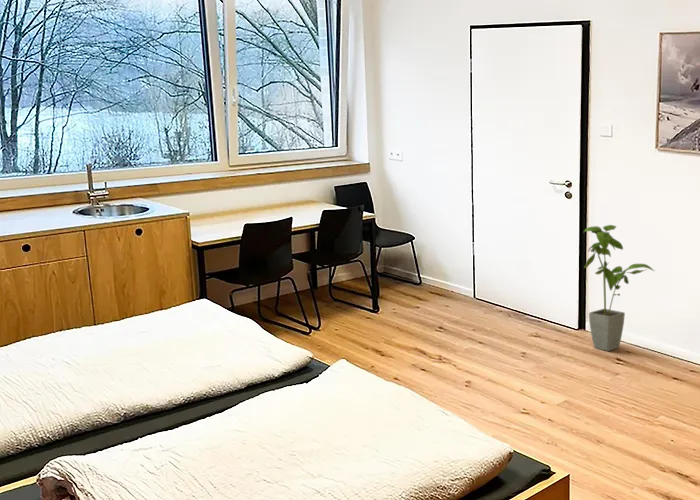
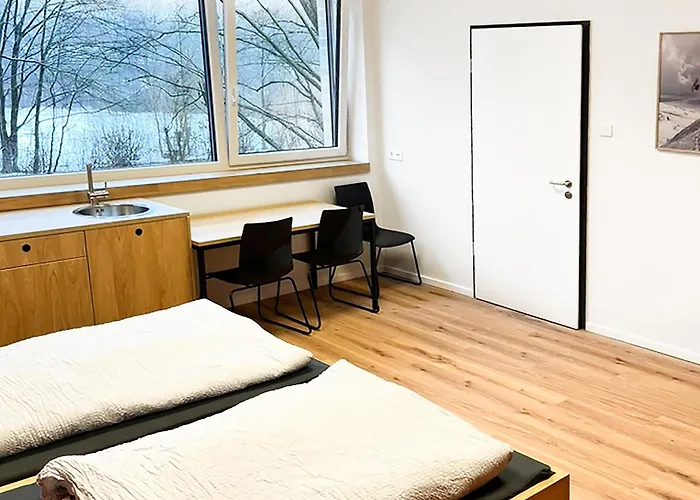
- house plant (611, 288)
